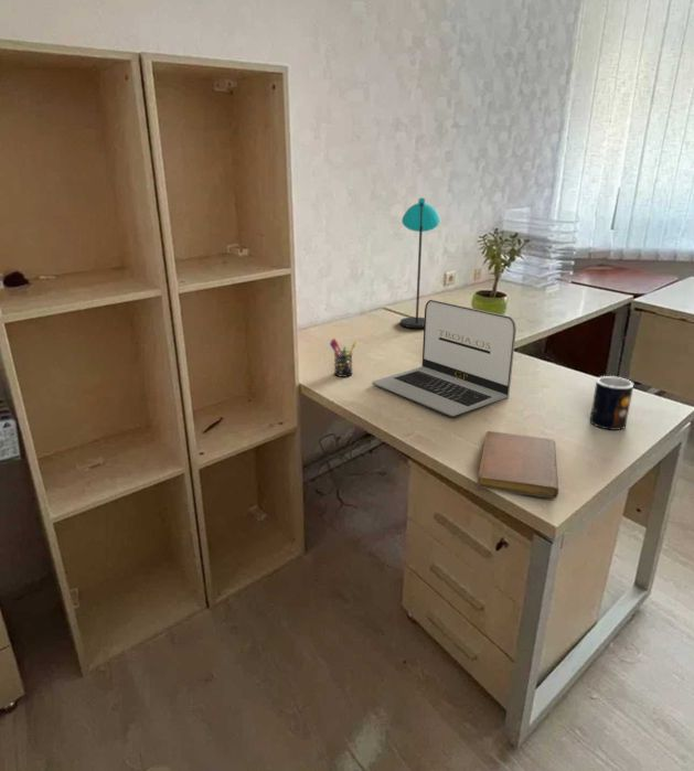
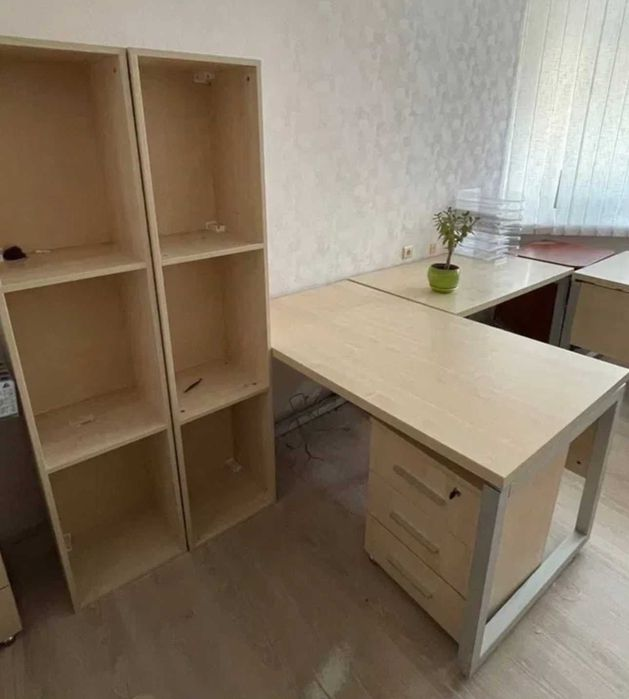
- desk lamp (418, 263)
- pen holder (342, 356)
- mug (611, 405)
- laptop (439, 353)
- notebook (519, 461)
